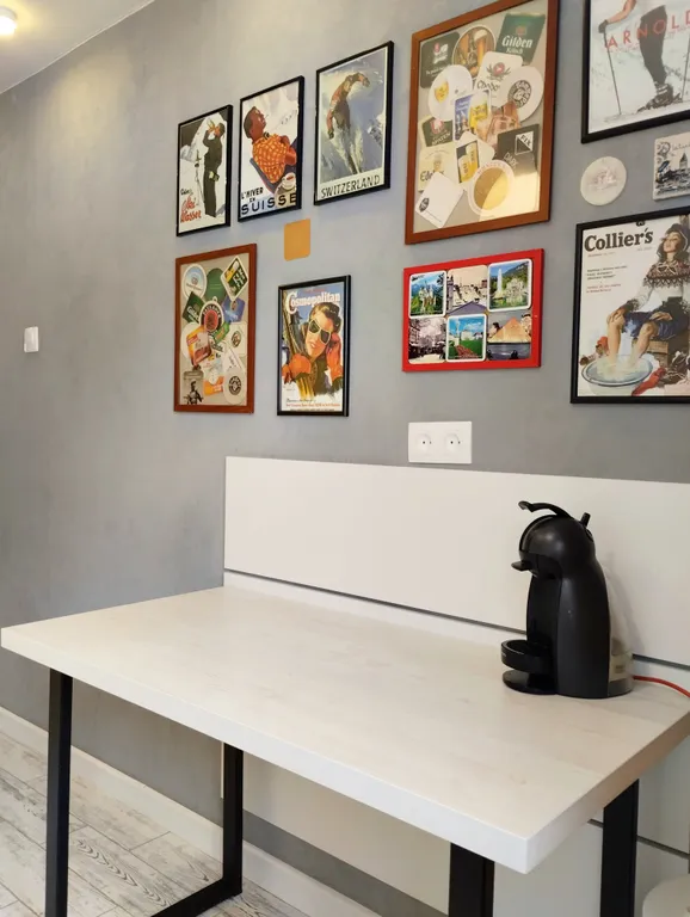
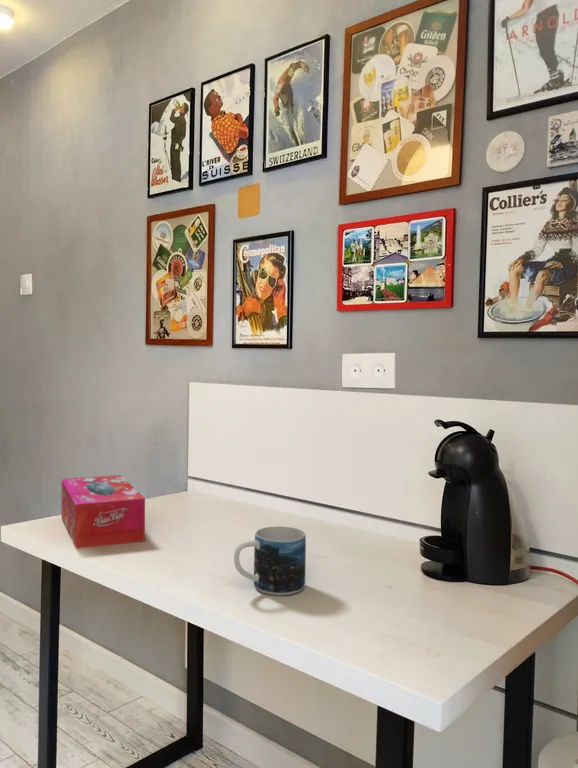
+ mug (269, 561)
+ tissue box (100, 508)
